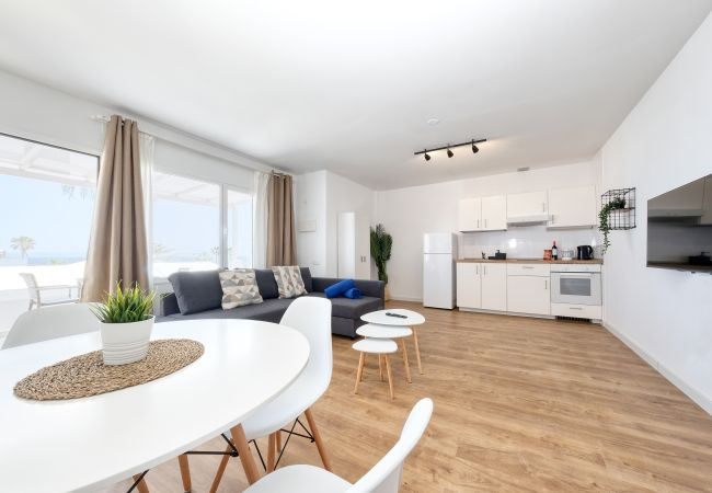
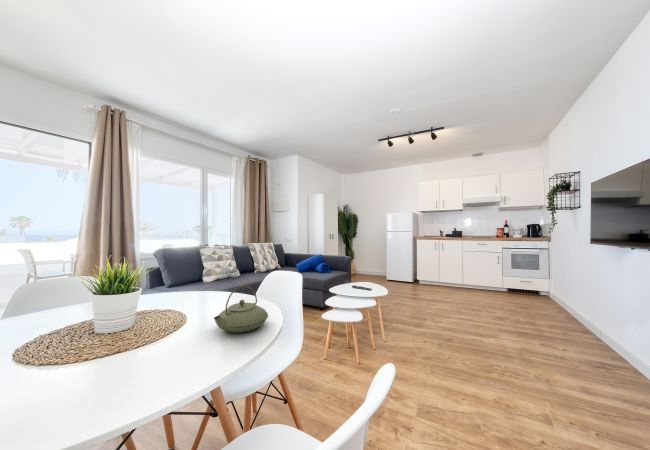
+ teapot (239, 307)
